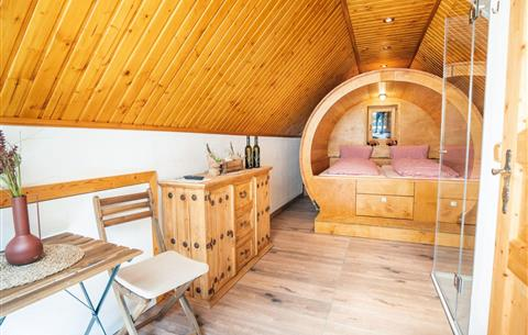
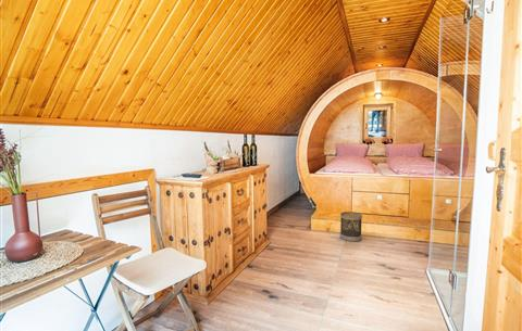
+ wastebasket (350, 226)
